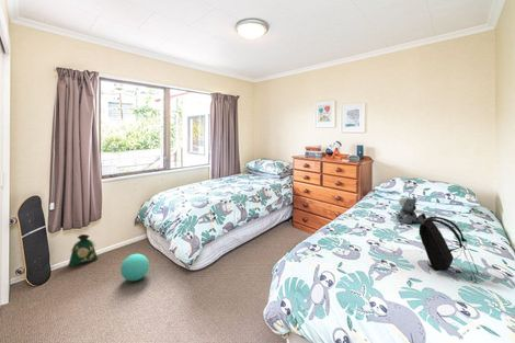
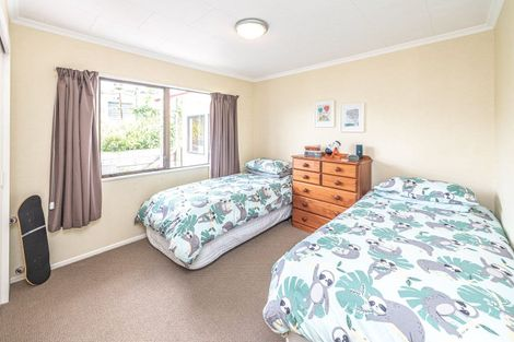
- bag (83, 249)
- ball (135, 266)
- backpack (446, 243)
- koala plush (408, 209)
